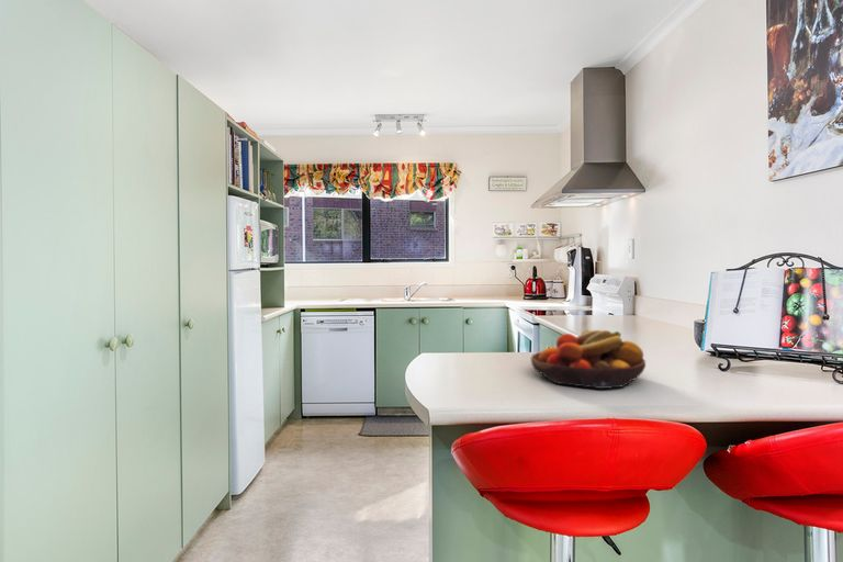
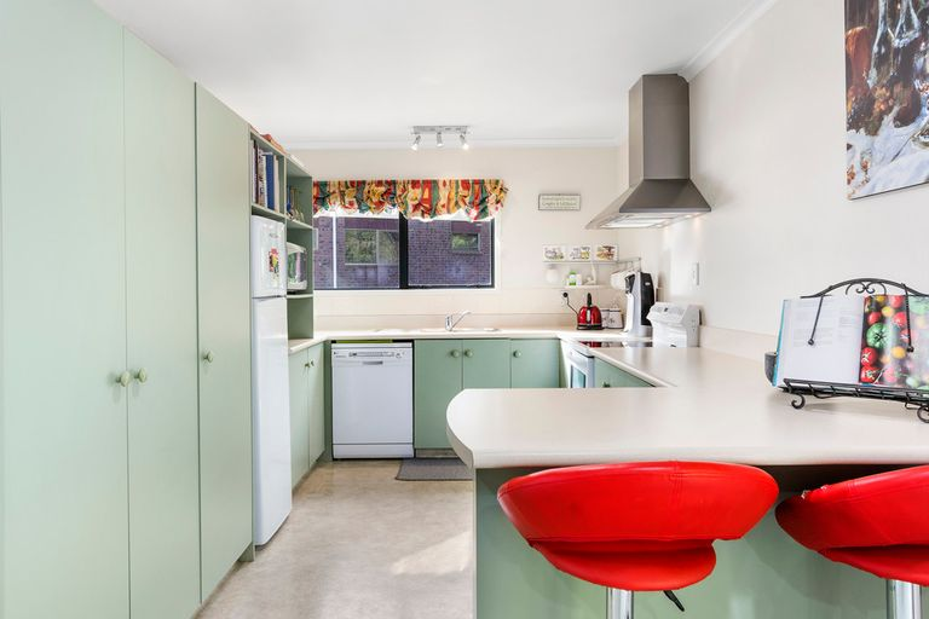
- fruit bowl (585, 352)
